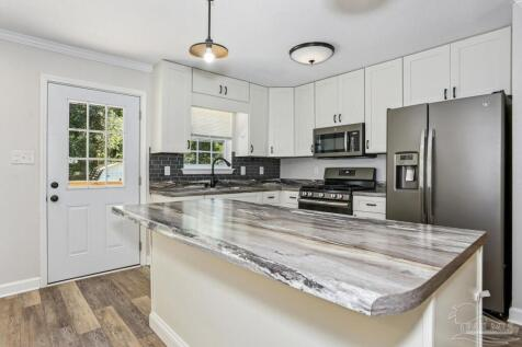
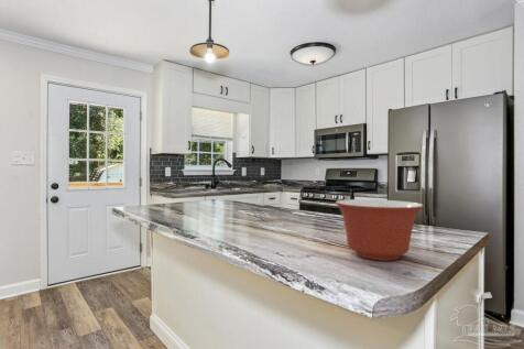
+ mixing bowl (376, 228)
